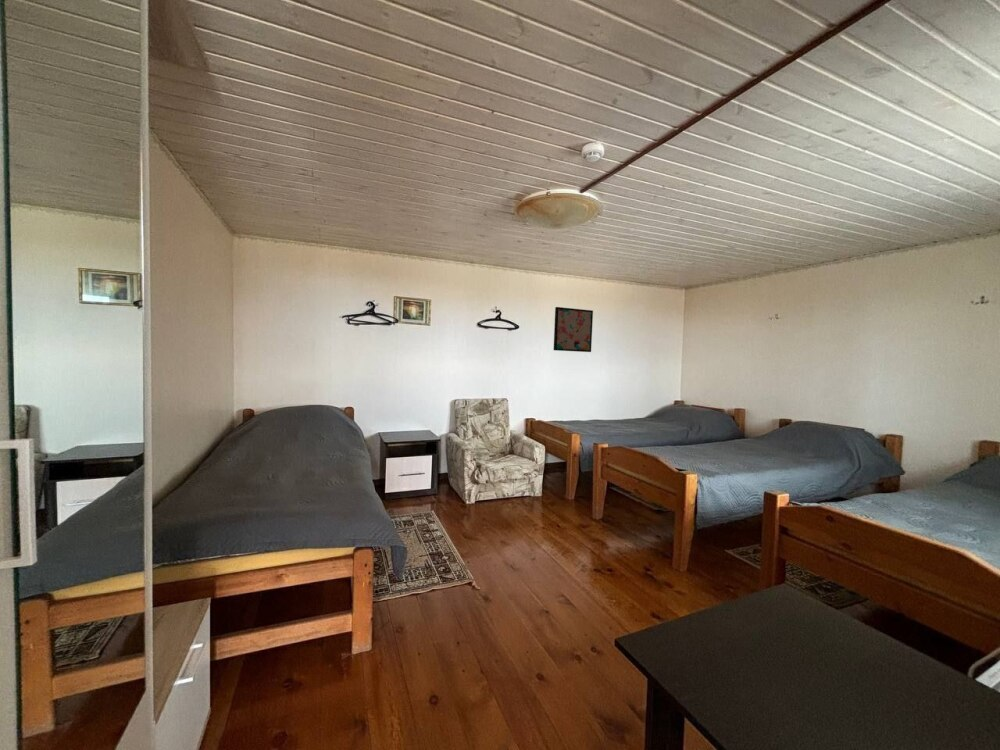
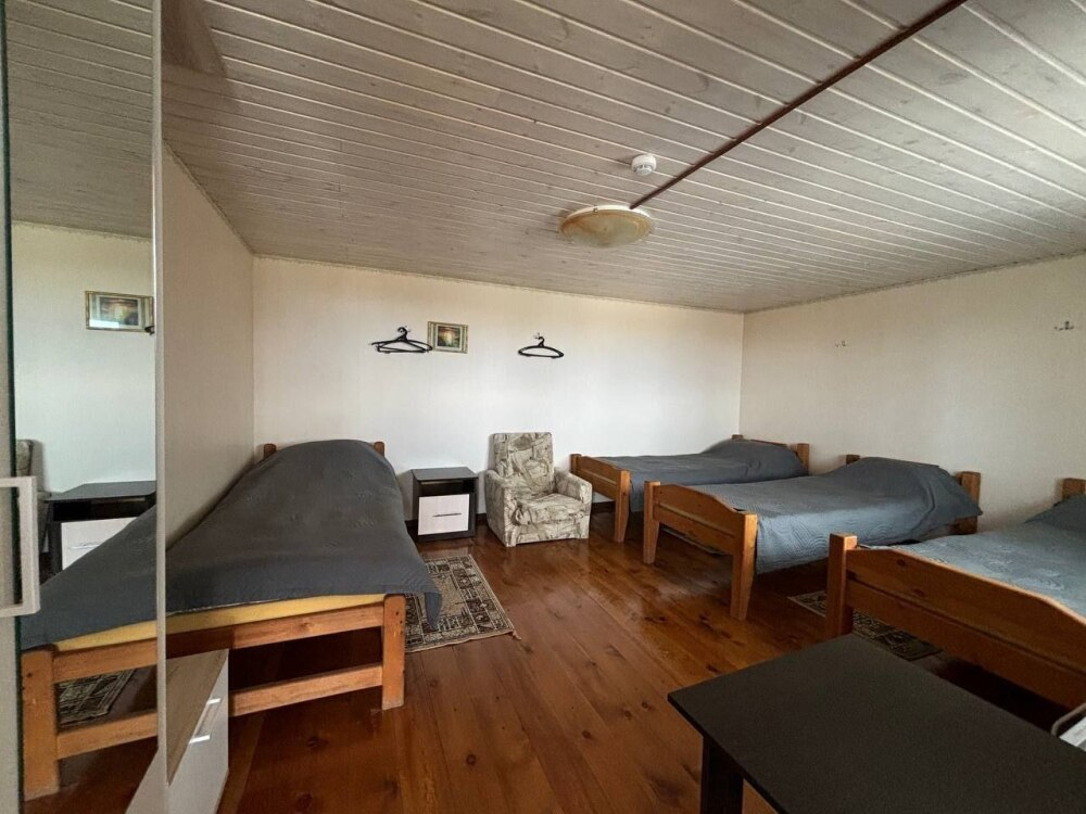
- wall art (573, 330)
